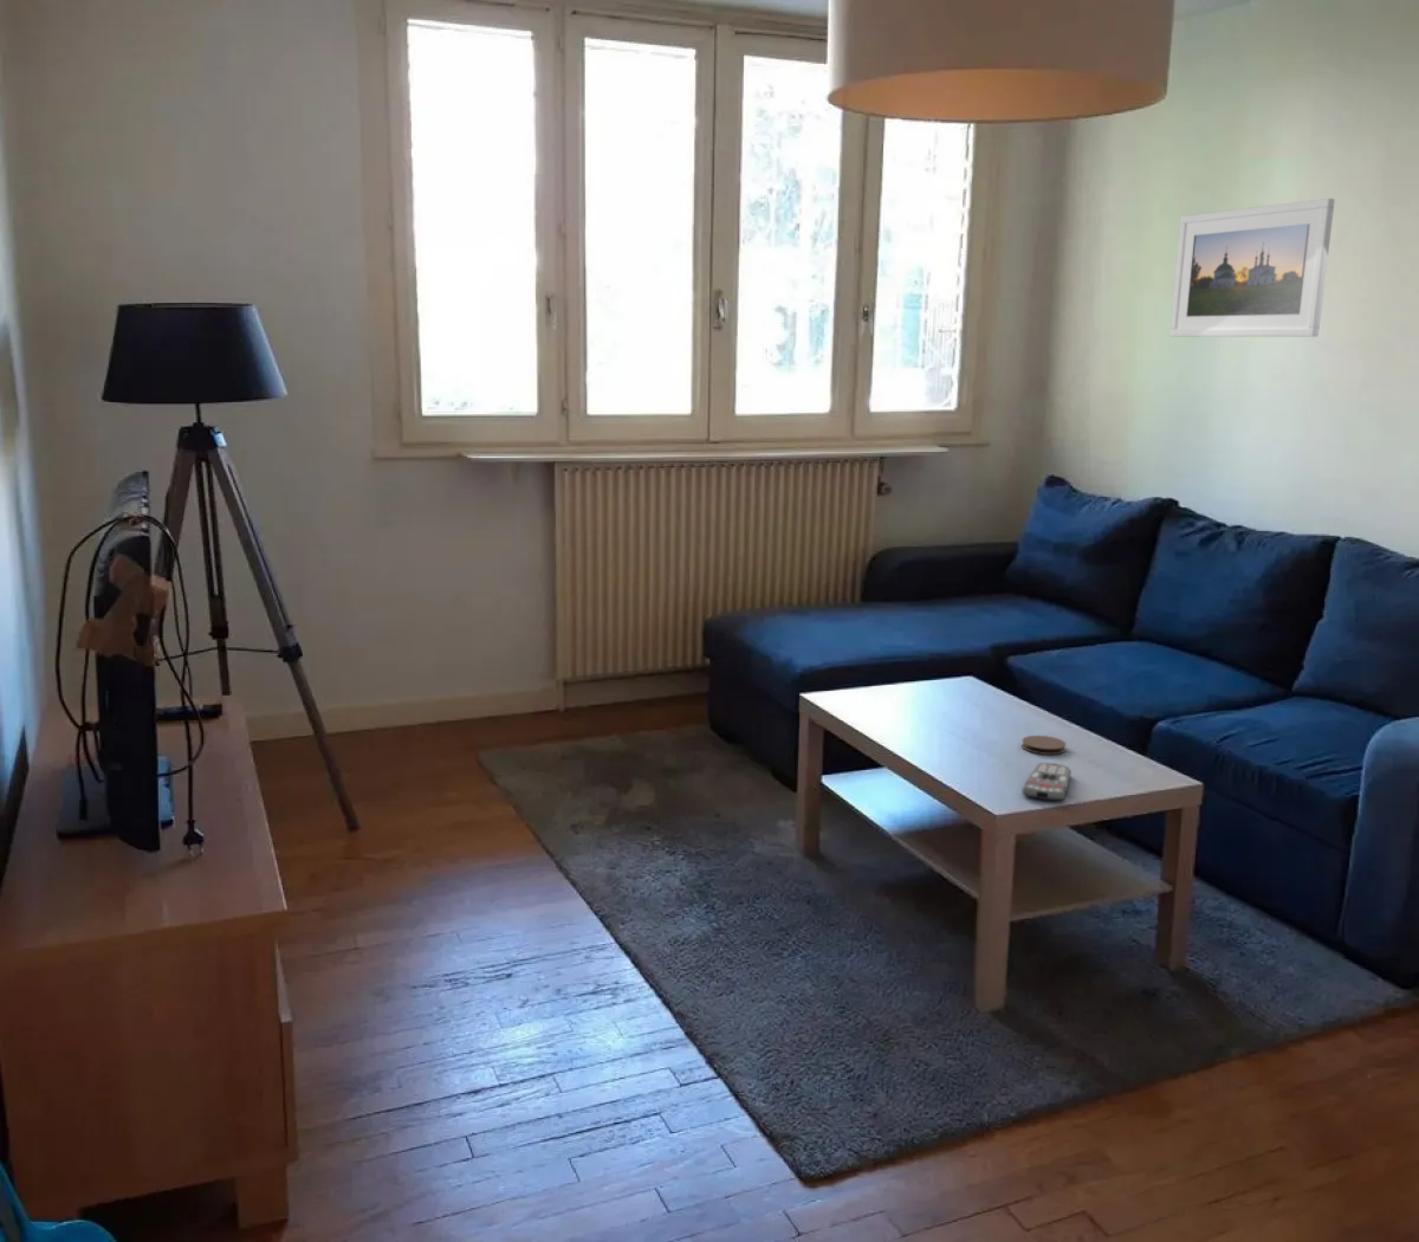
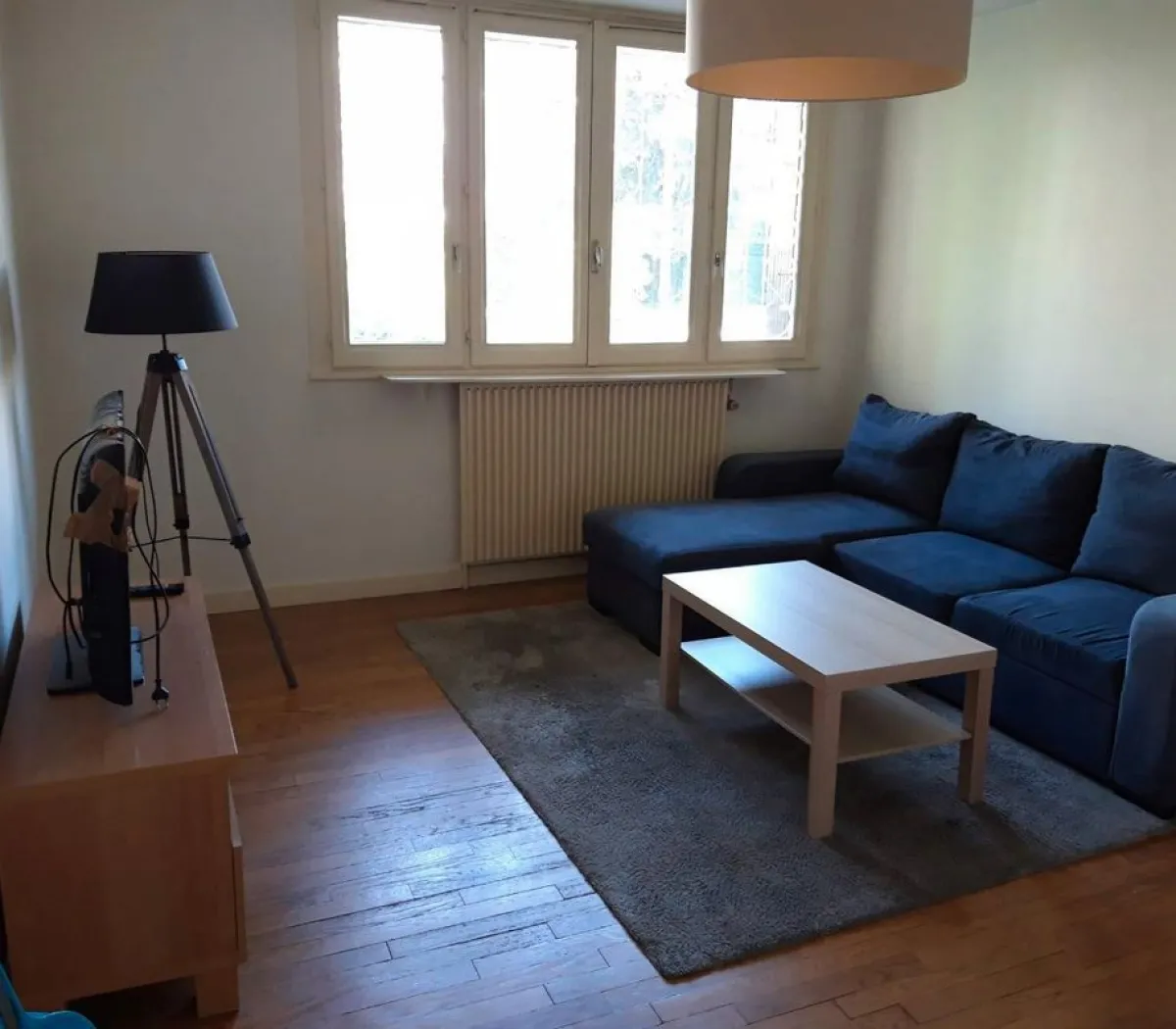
- remote control (1047, 781)
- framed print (1245, 272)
- coaster (1043, 744)
